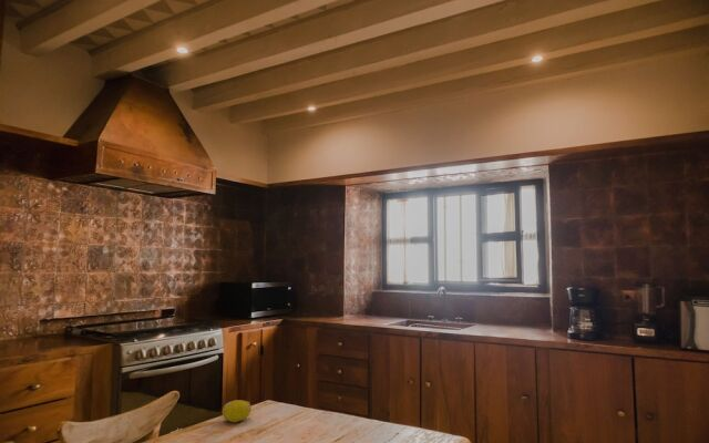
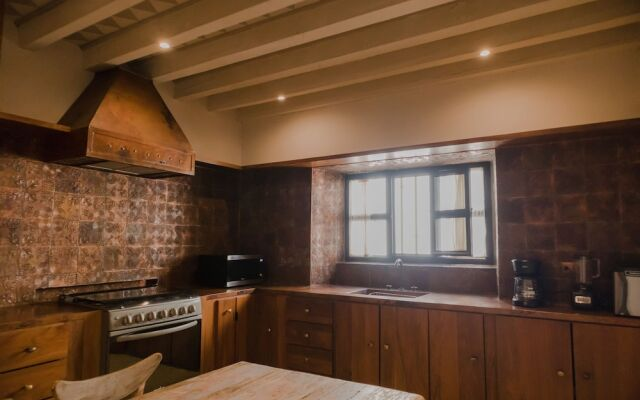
- fruit (236, 409)
